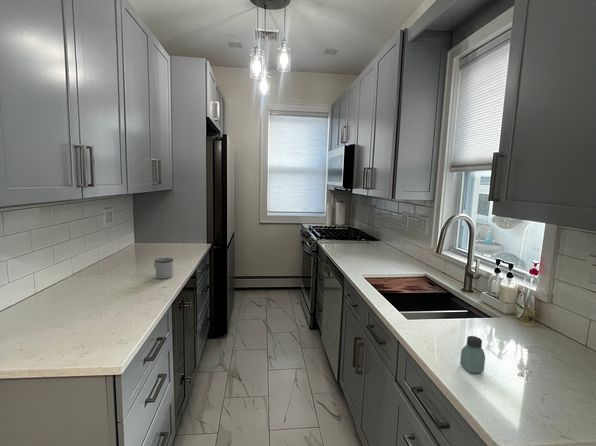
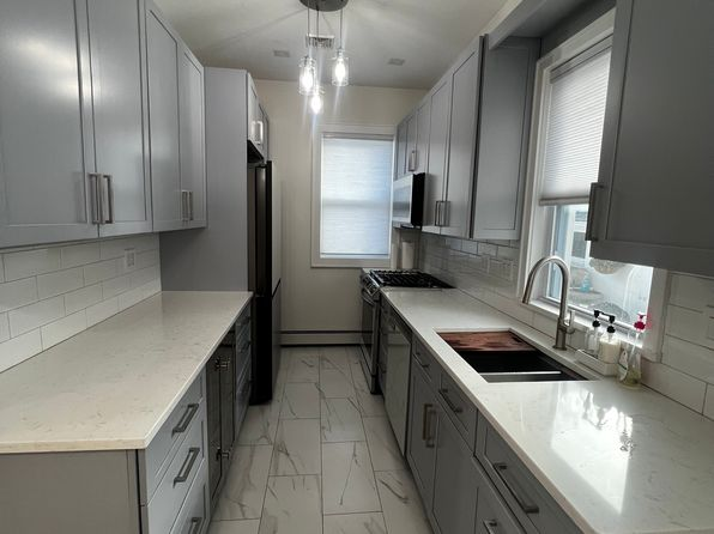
- saltshaker (473, 353)
- mug (162, 267)
